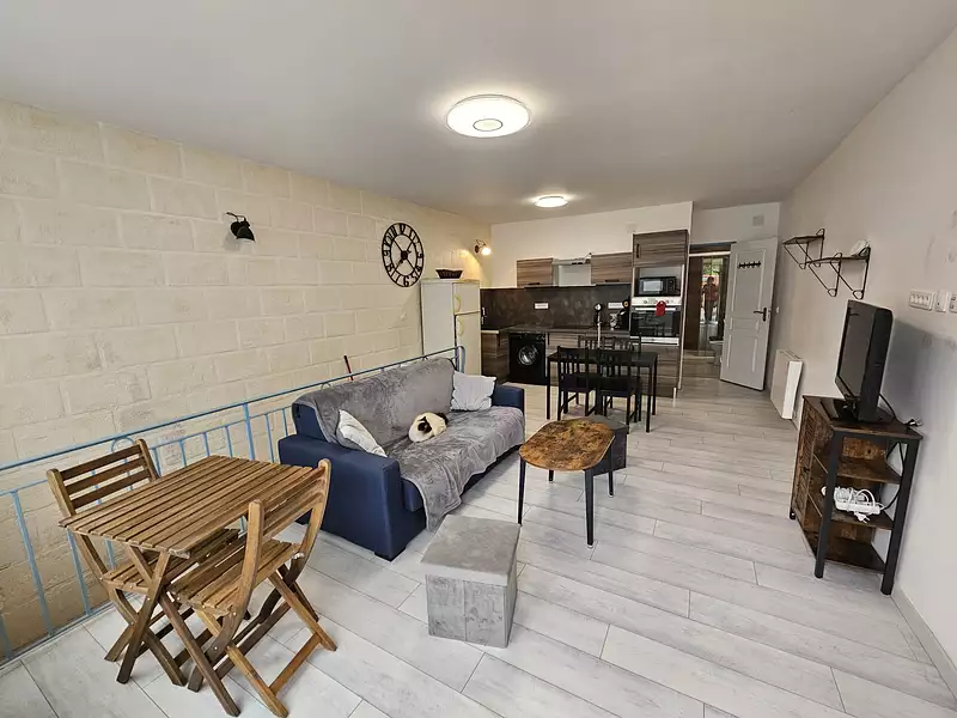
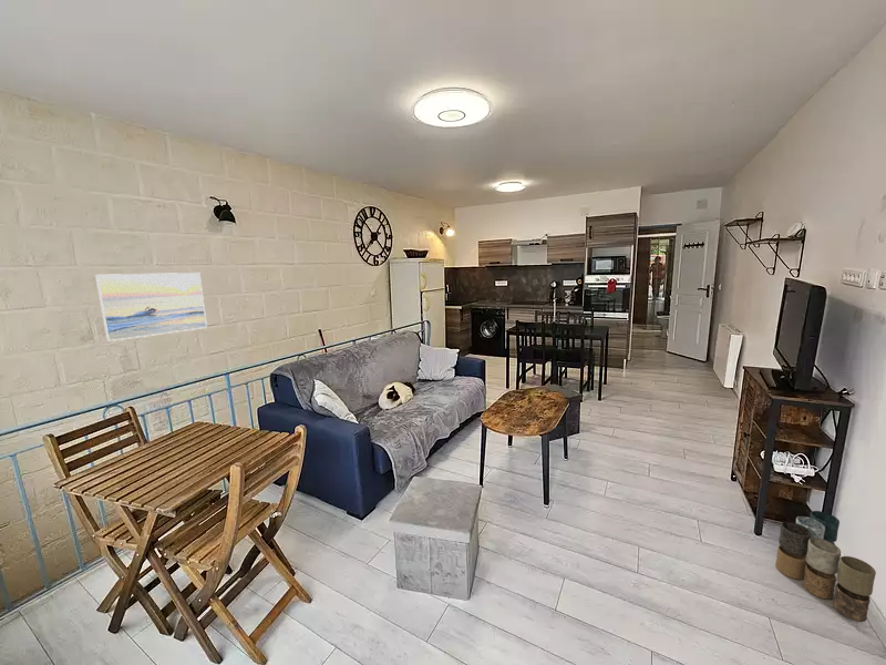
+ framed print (156, 304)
+ pouf (813, 555)
